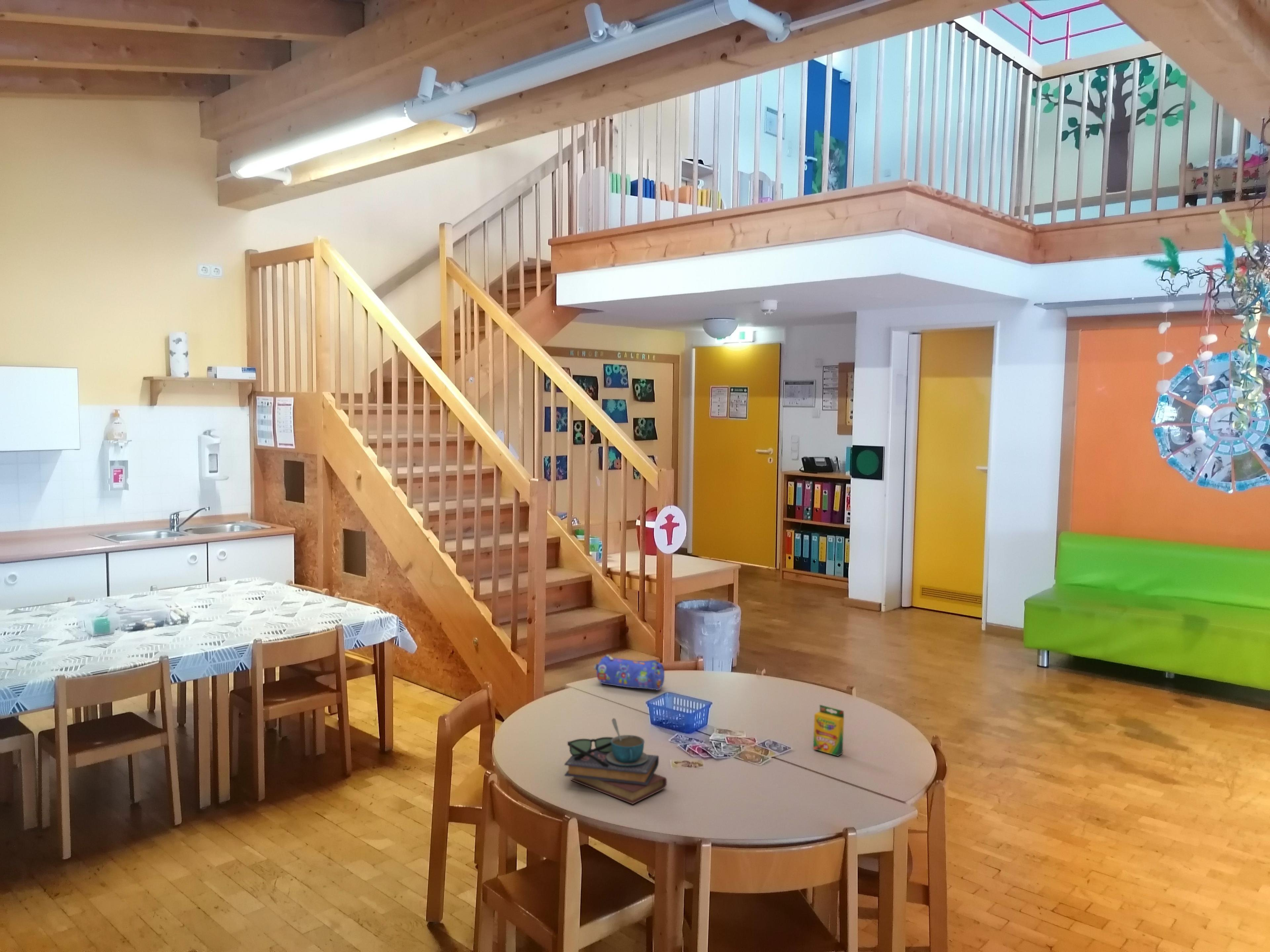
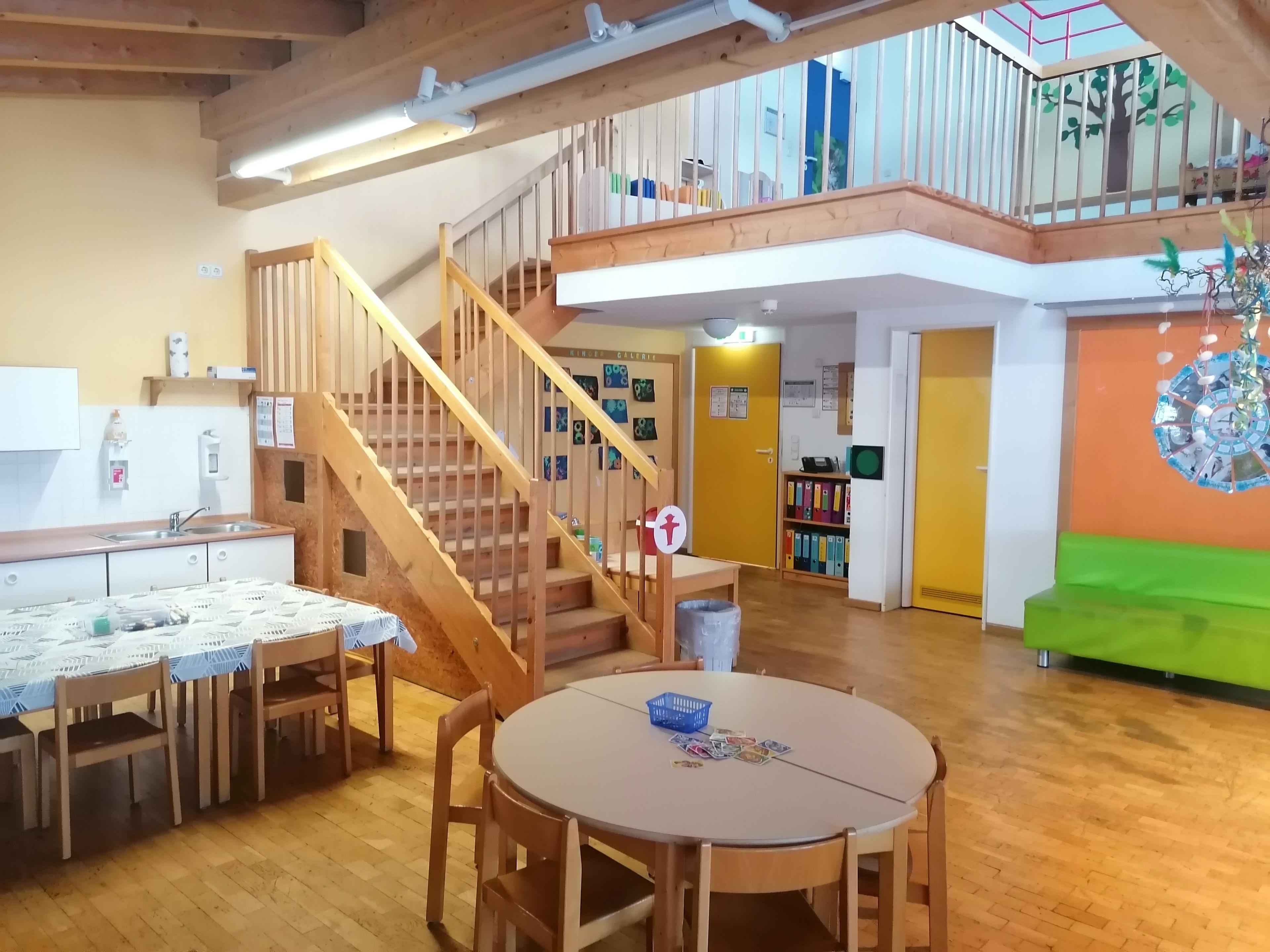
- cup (614, 755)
- pencil case (630, 672)
- crayon box (828, 730)
